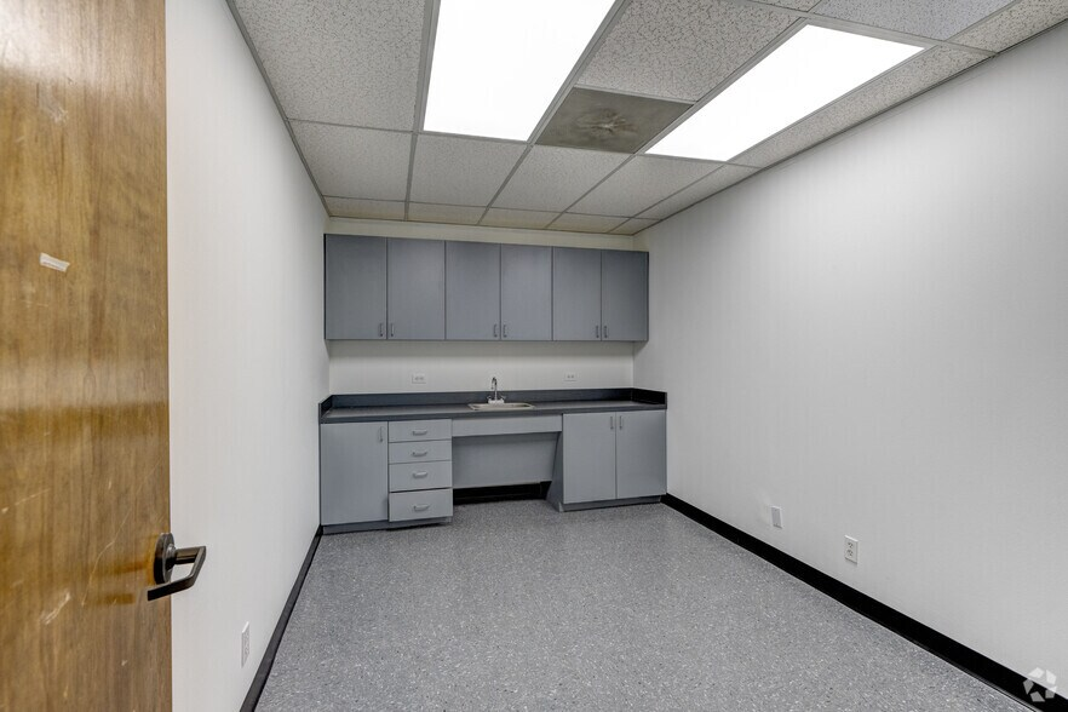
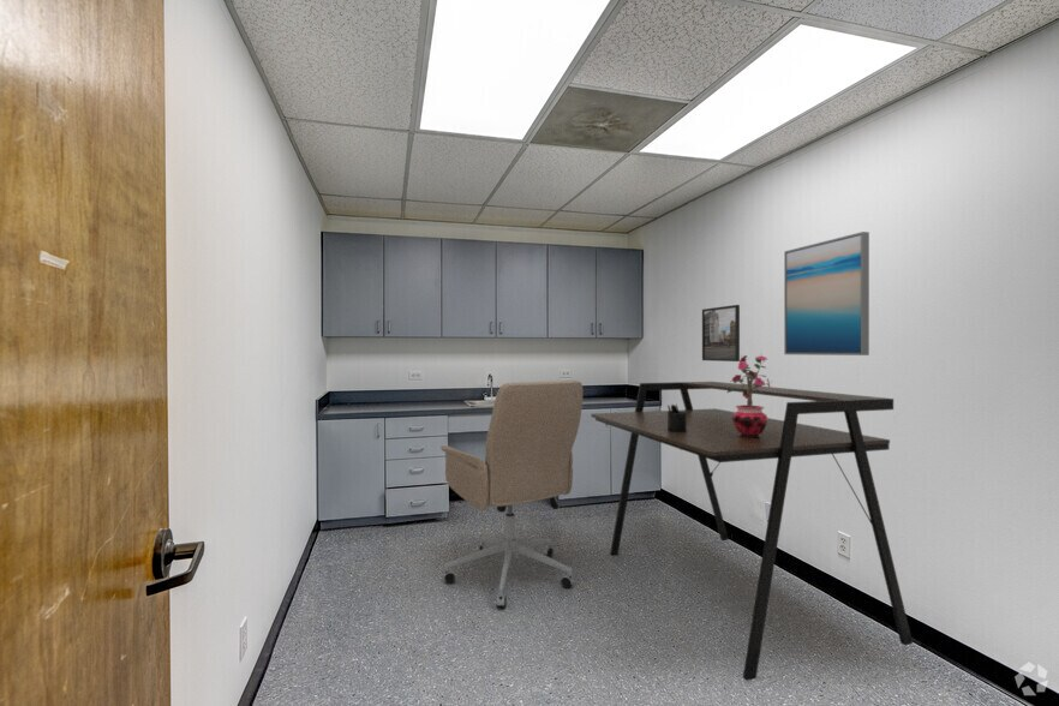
+ office chair (511, 477)
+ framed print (719, 334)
+ wall art (822, 298)
+ desk (716, 495)
+ potted plant (747, 394)
+ pen holder (676, 415)
